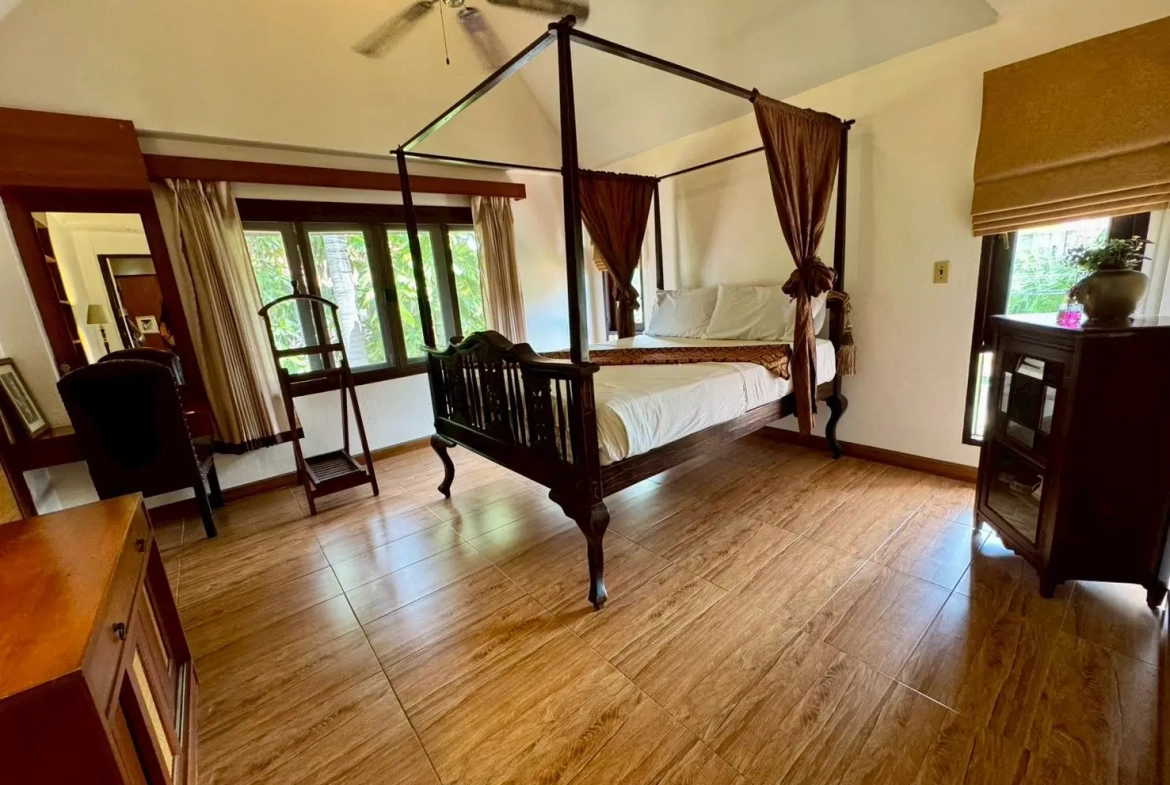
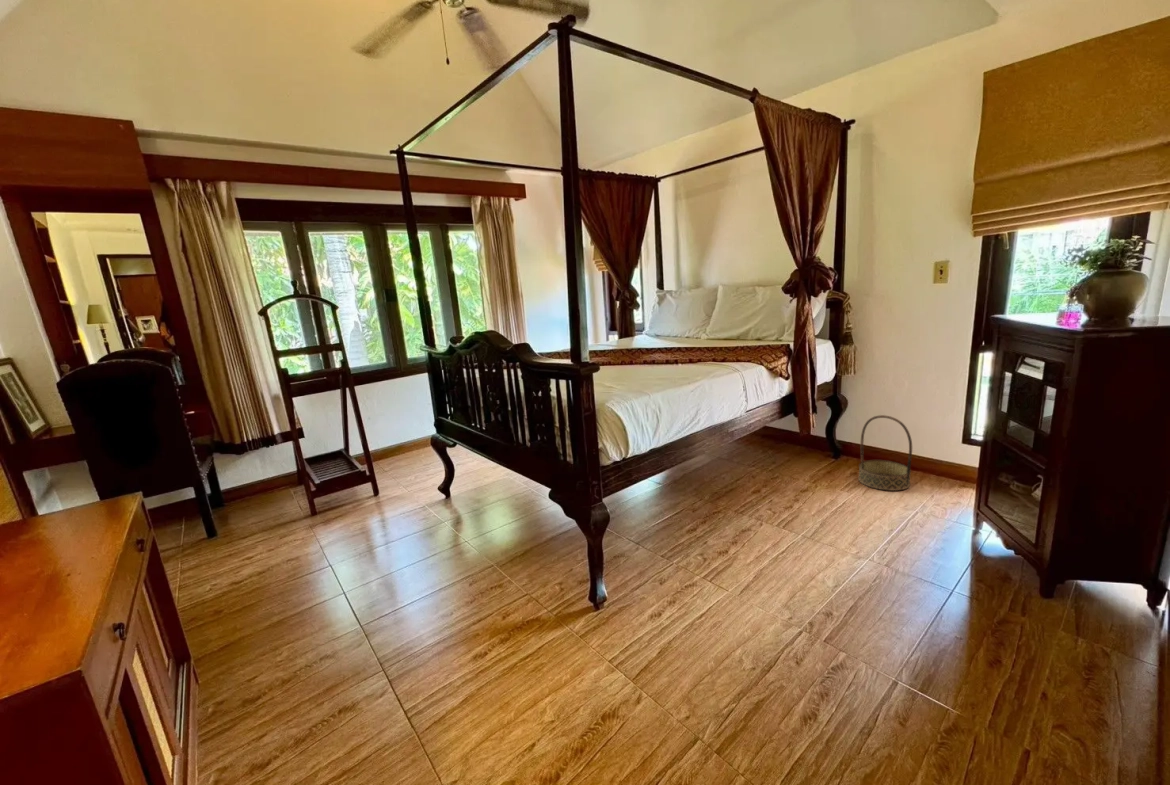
+ basket (885, 460)
